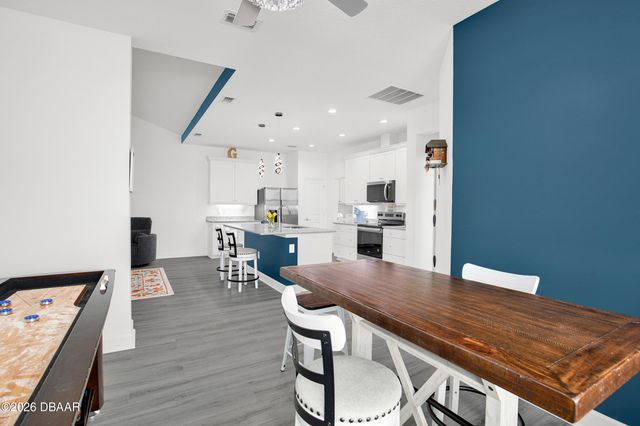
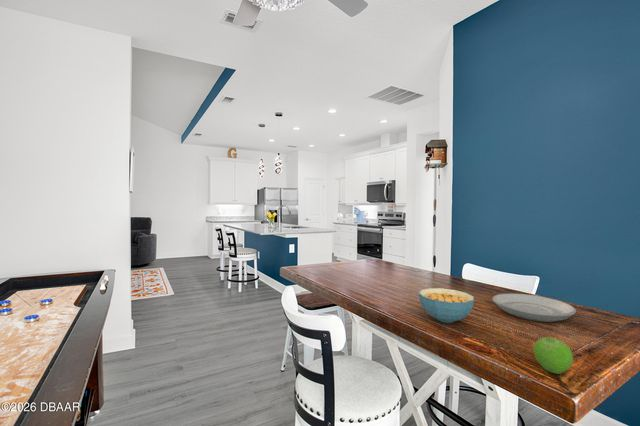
+ plate (531, 307)
+ fruit (552, 355)
+ cereal bowl (445, 307)
